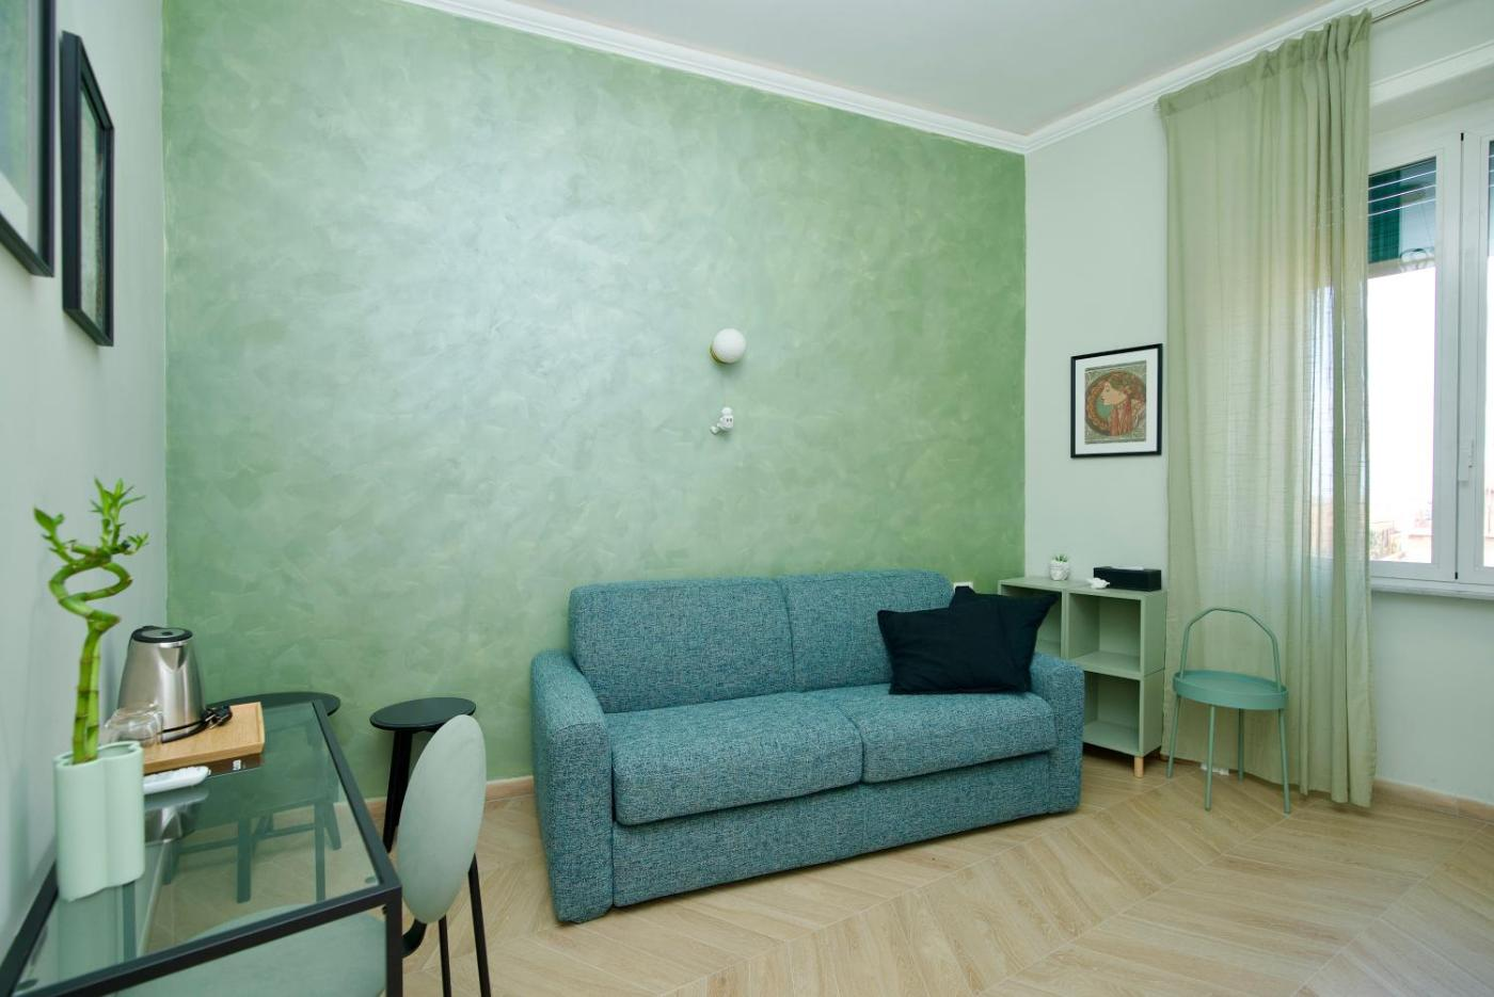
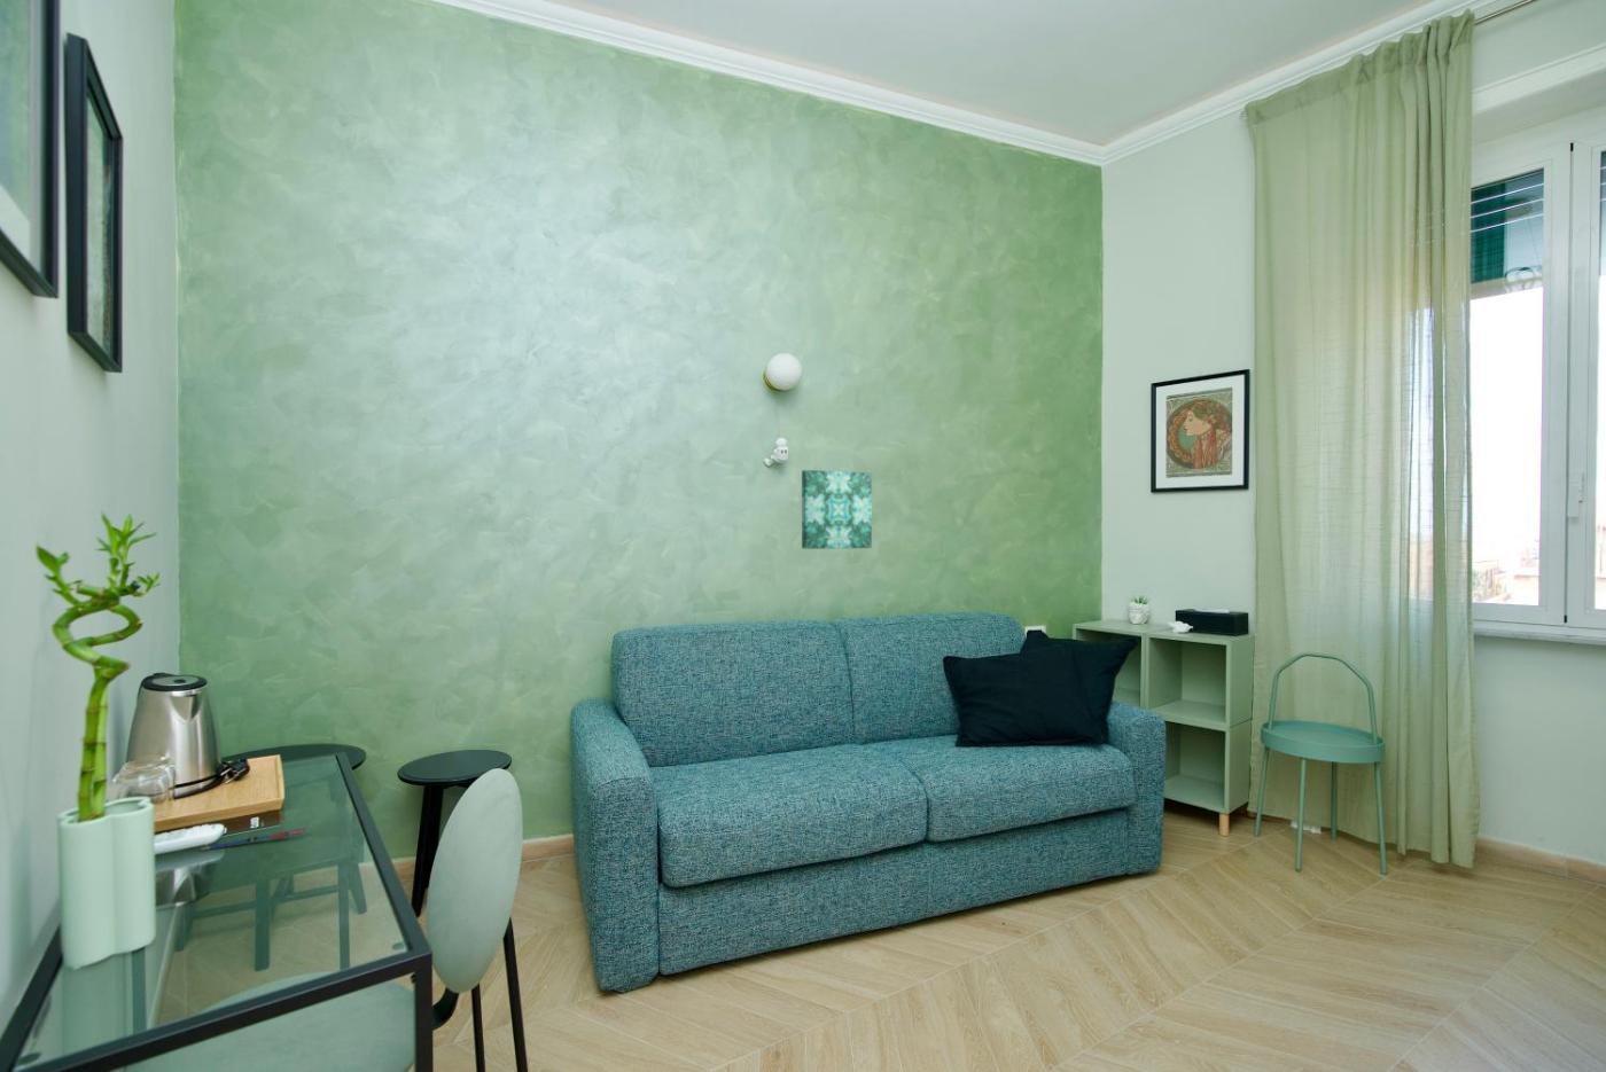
+ pen (255, 839)
+ wall art (837, 508)
